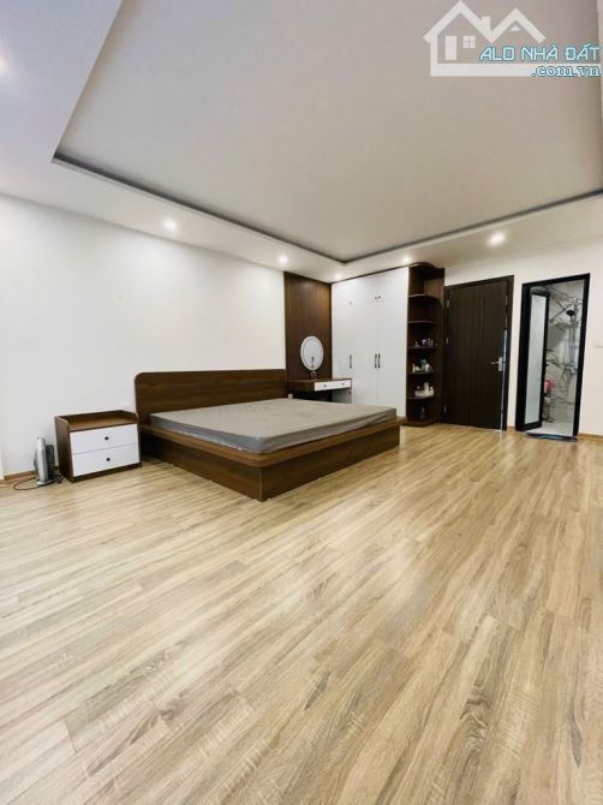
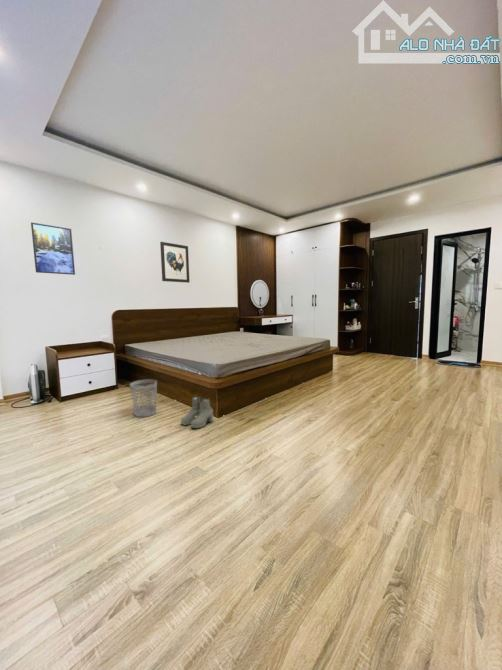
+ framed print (54, 249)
+ boots (197, 411)
+ wall art (175, 263)
+ wastebasket (144, 398)
